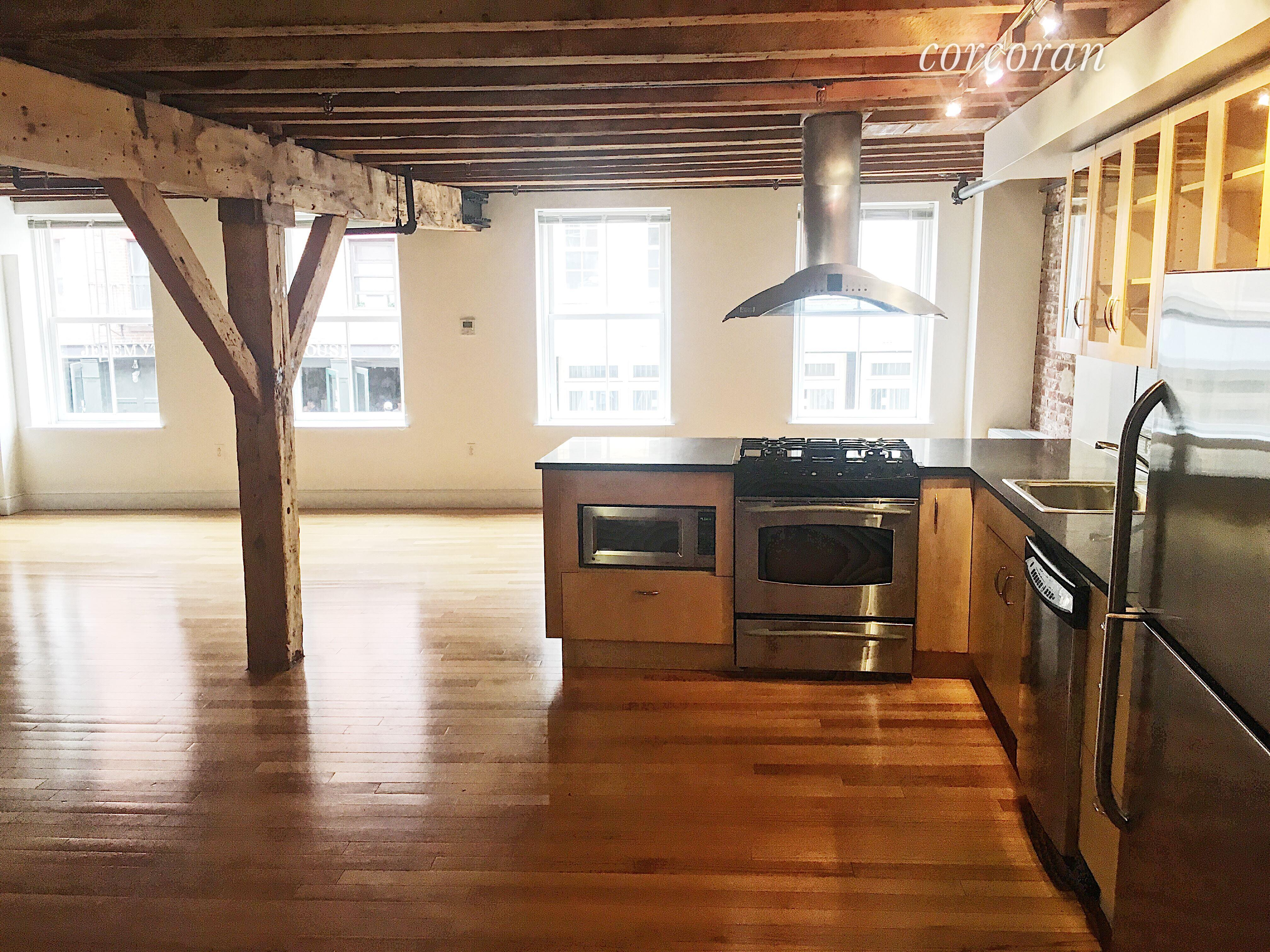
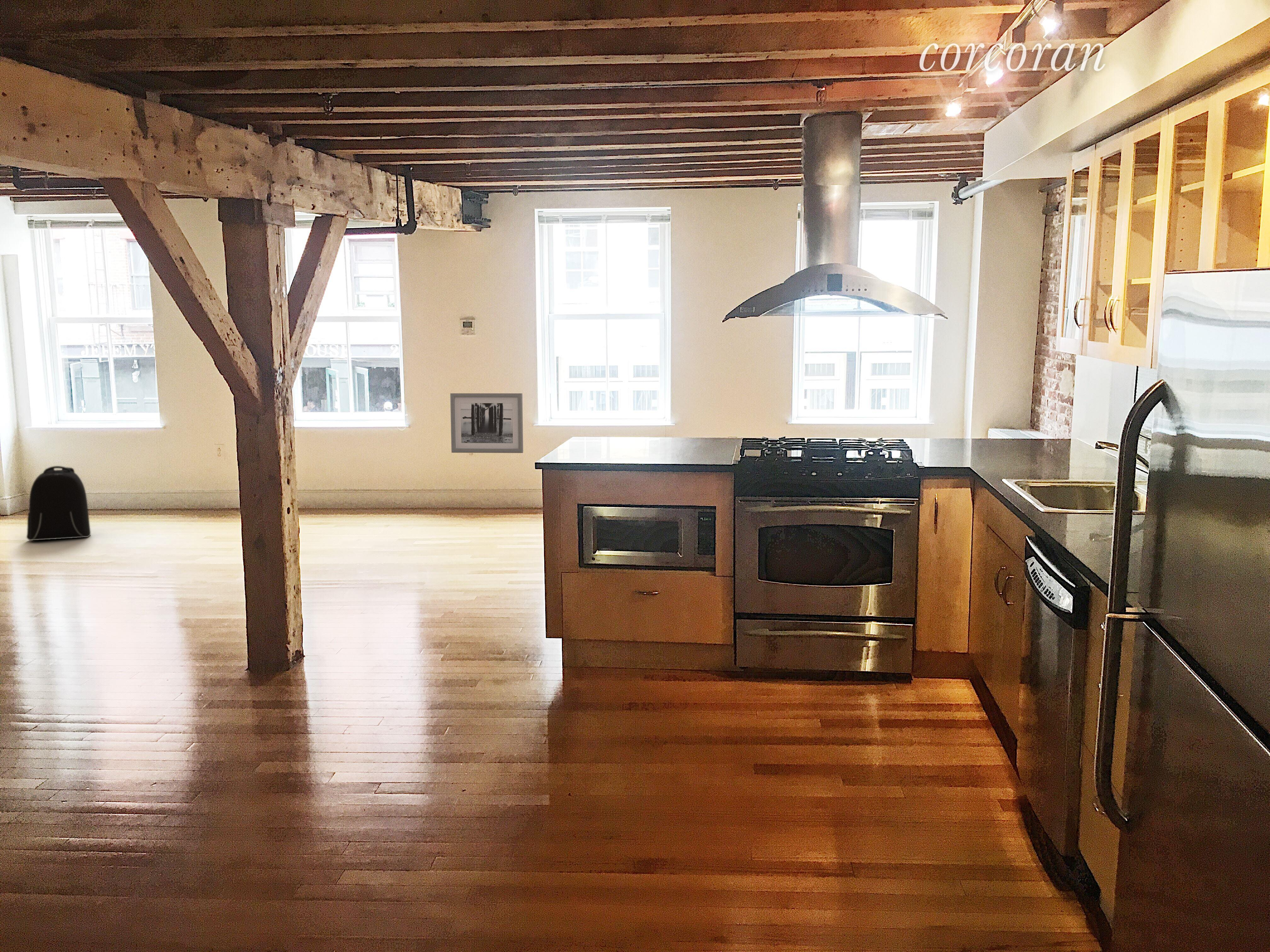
+ backpack (57, 502)
+ wall art (487, 423)
